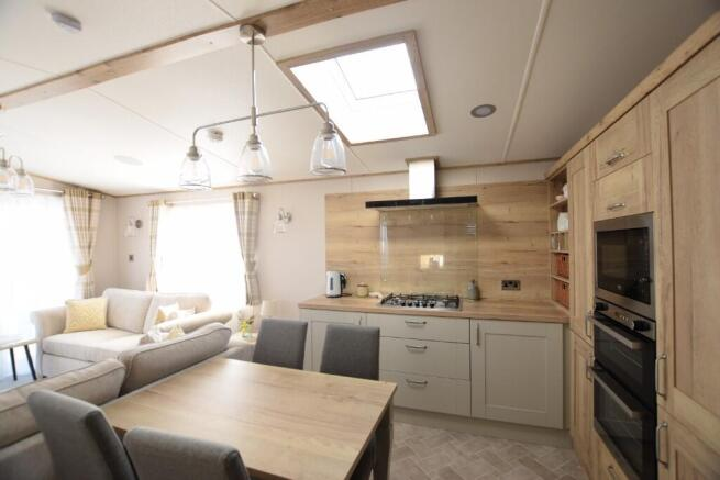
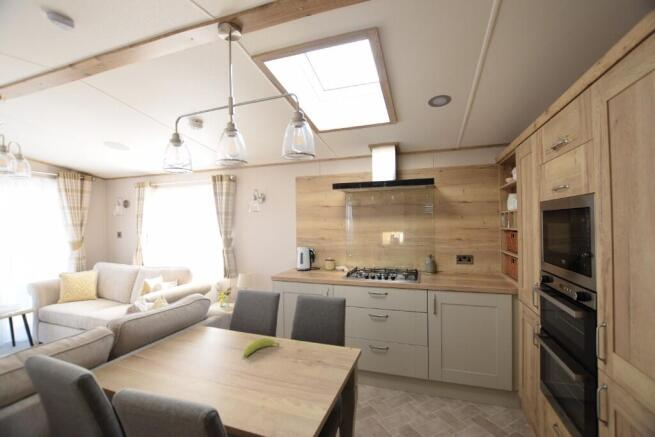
+ fruit (260, 346)
